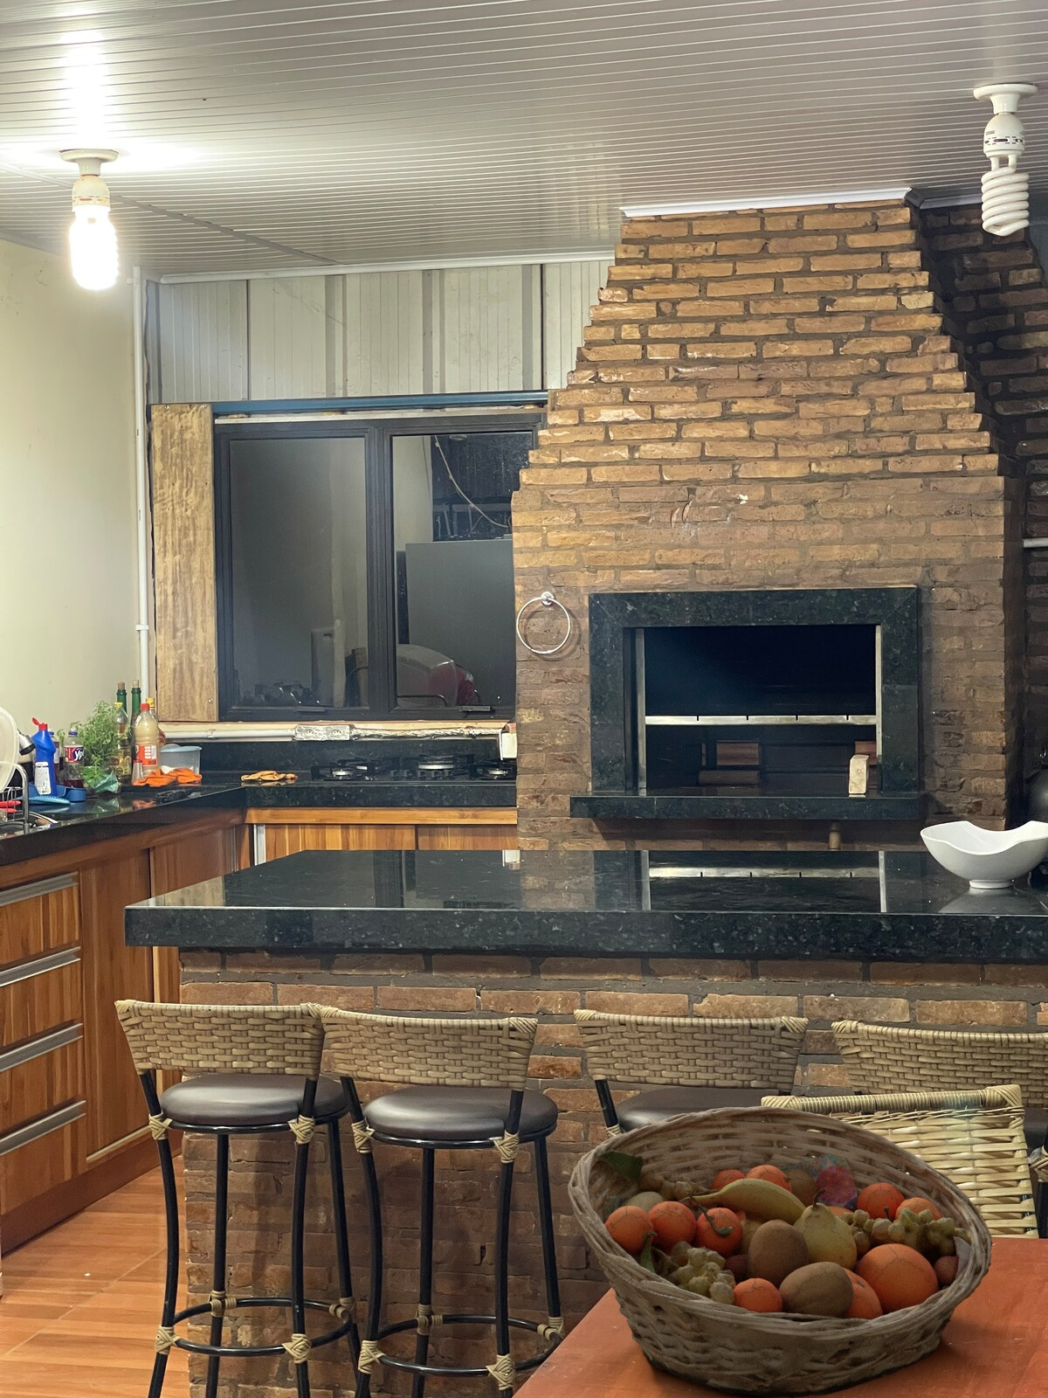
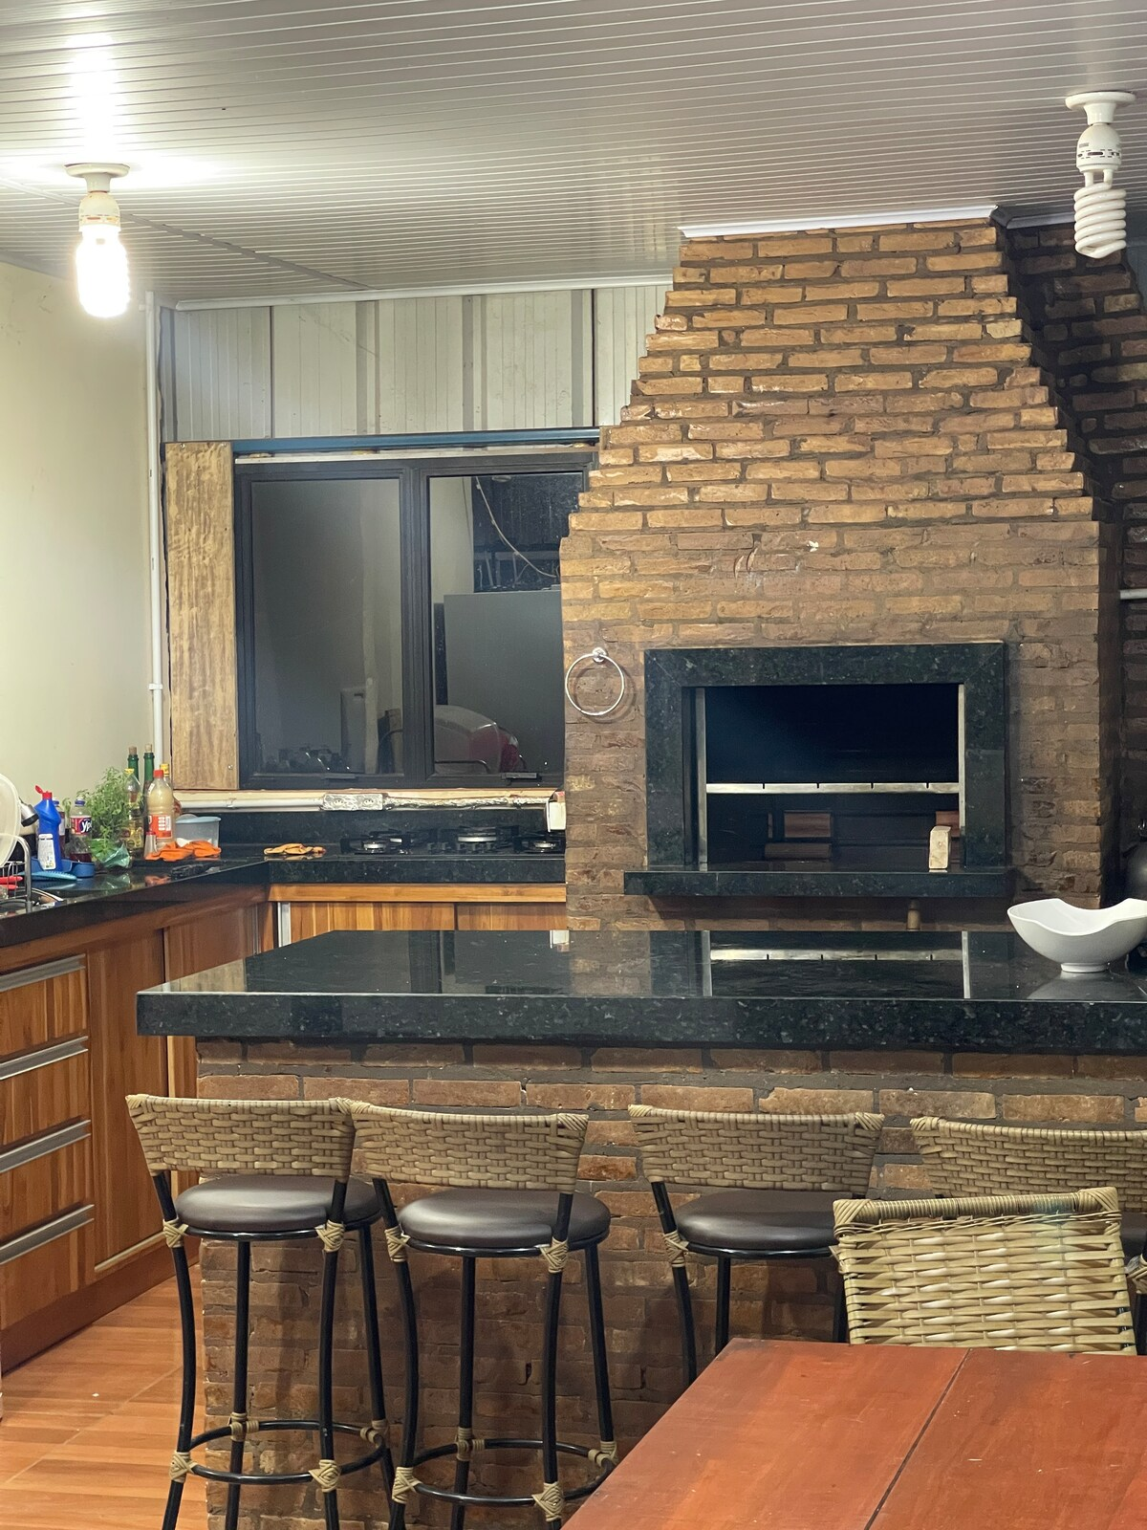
- fruit basket (779, 1242)
